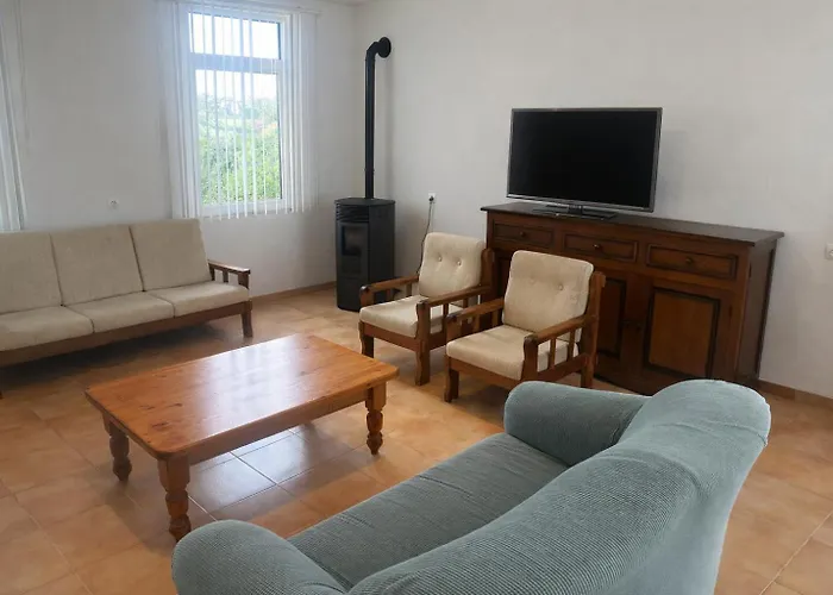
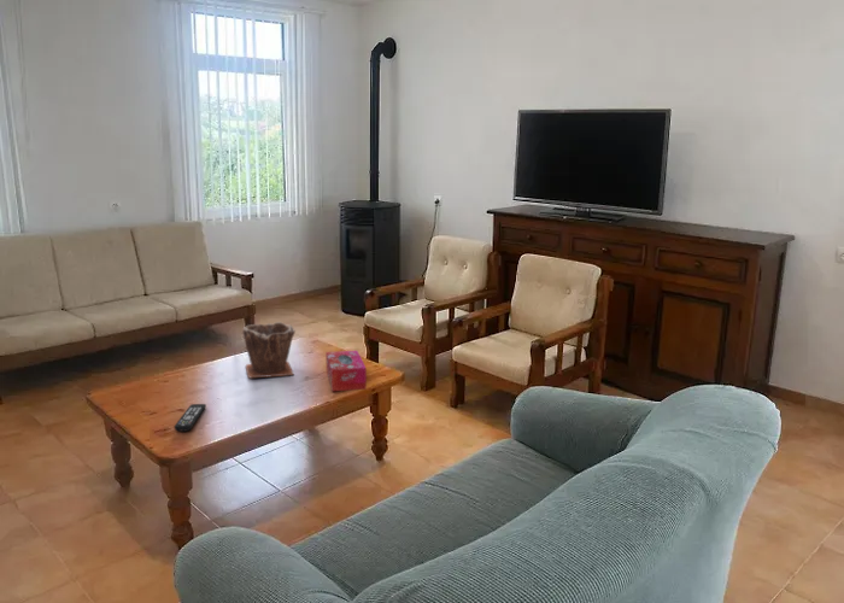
+ plant pot (268, 347)
+ tissue box (345, 369)
+ remote control (191, 416)
